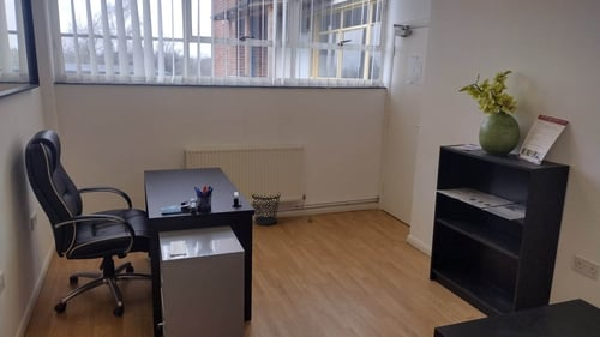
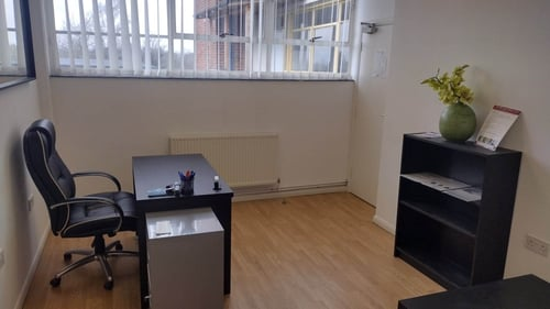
- wastebasket (265, 207)
